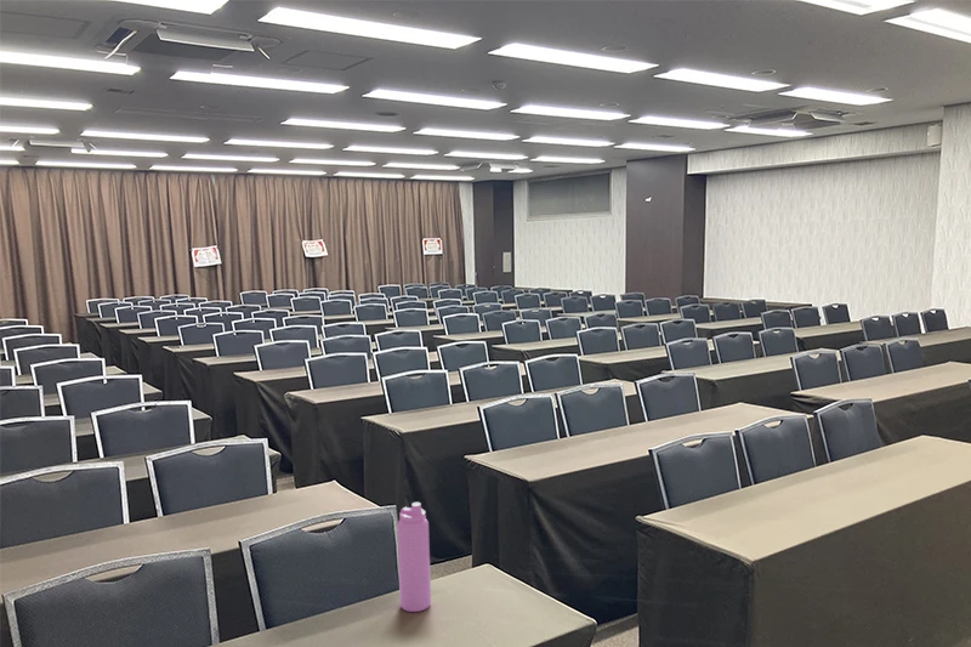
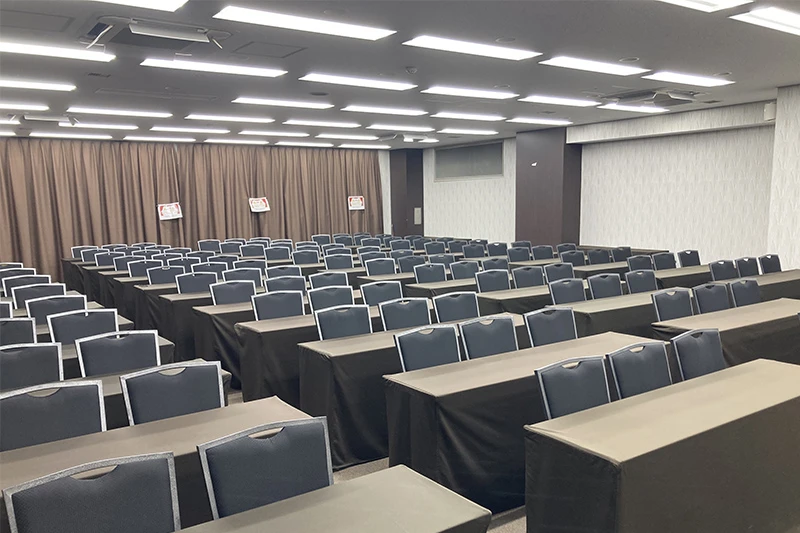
- water bottle (414, 554)
